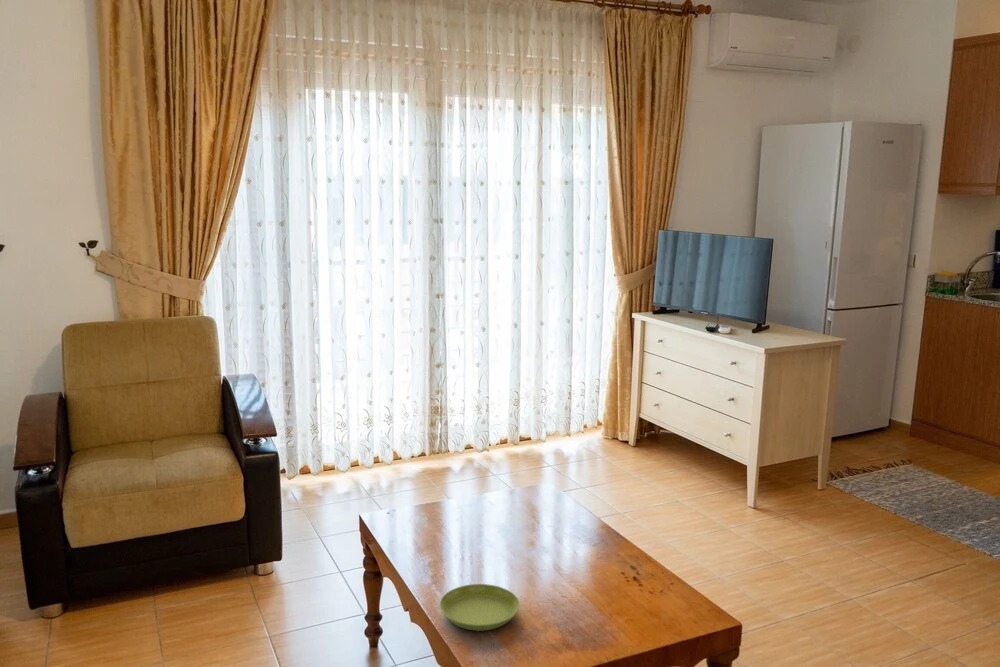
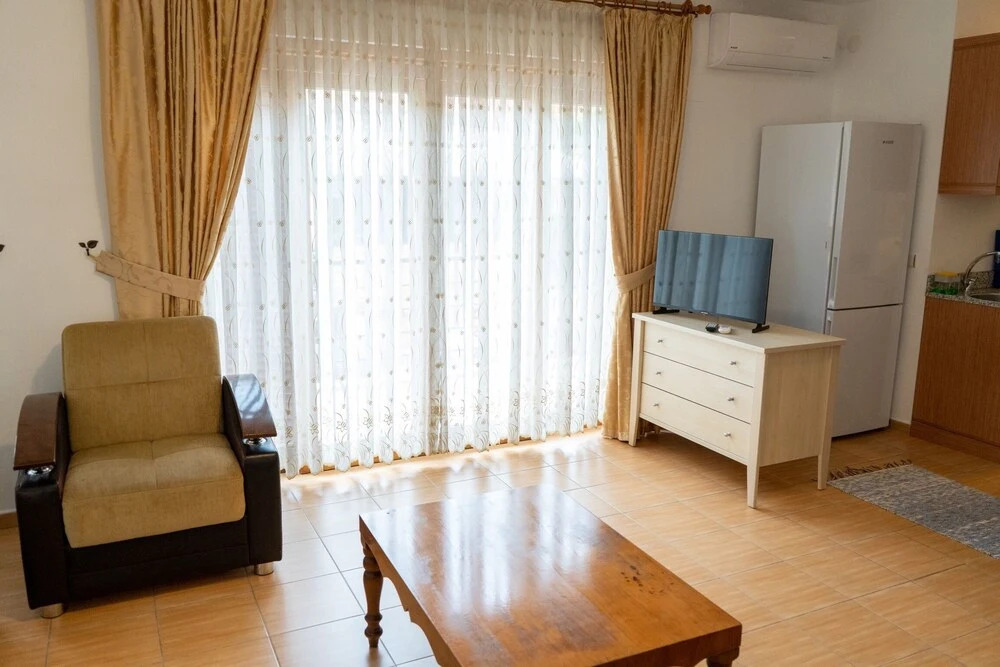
- saucer (479, 608)
